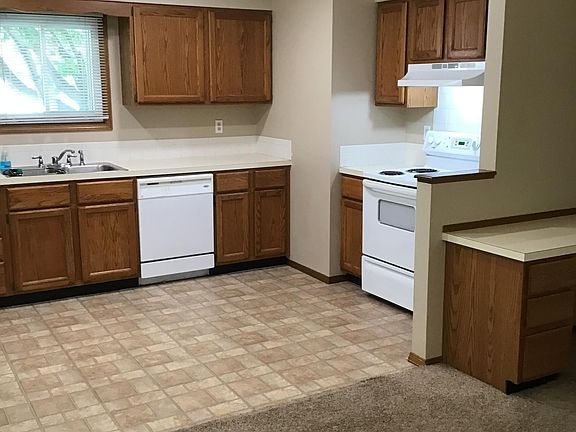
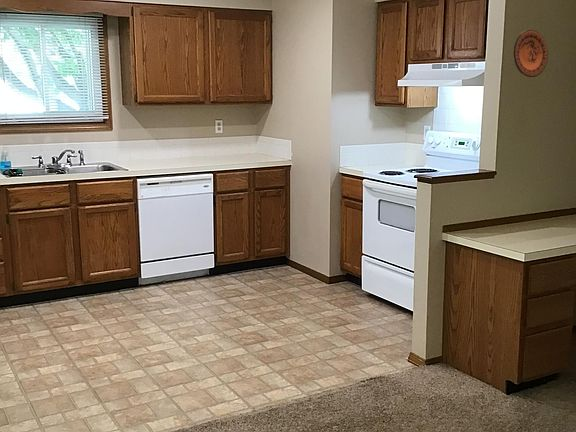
+ decorative plate (530, 53)
